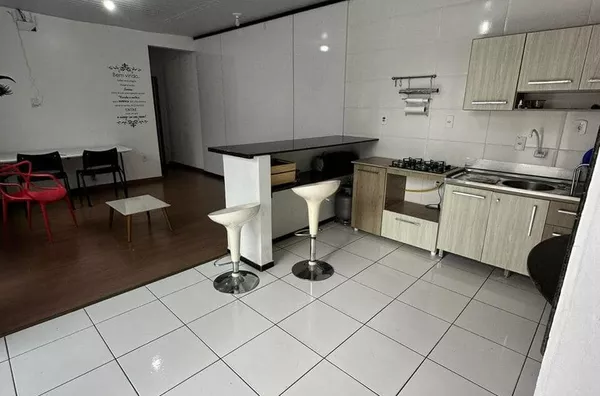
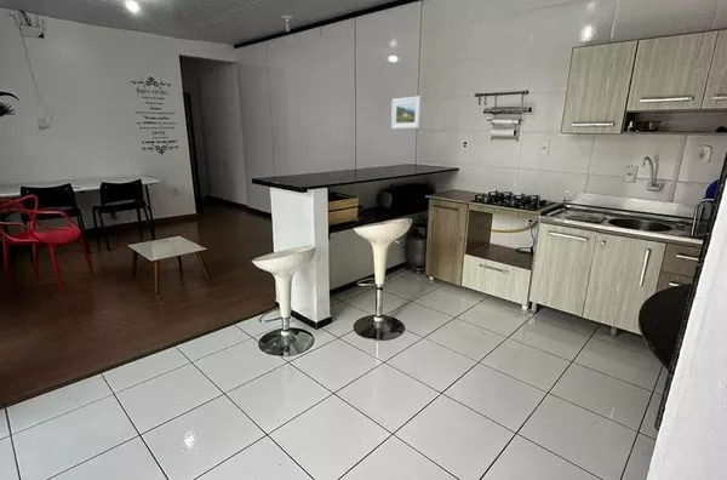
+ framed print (405, 113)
